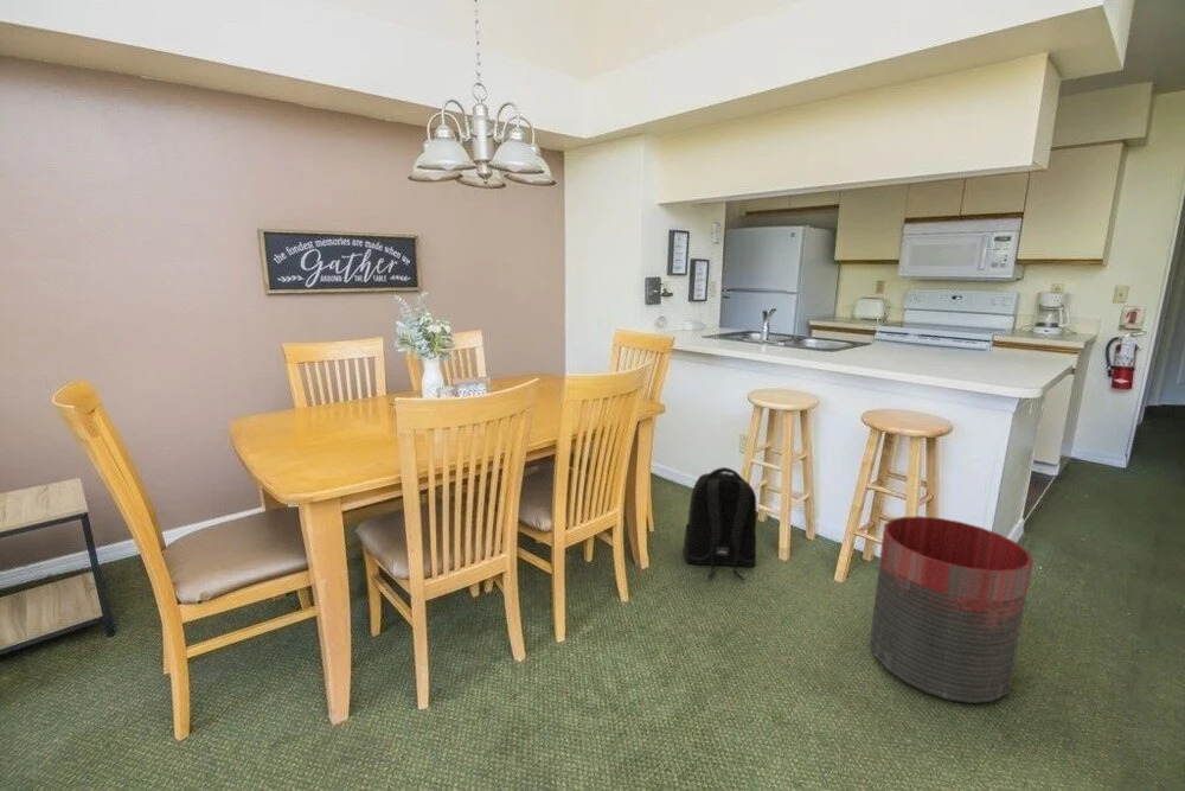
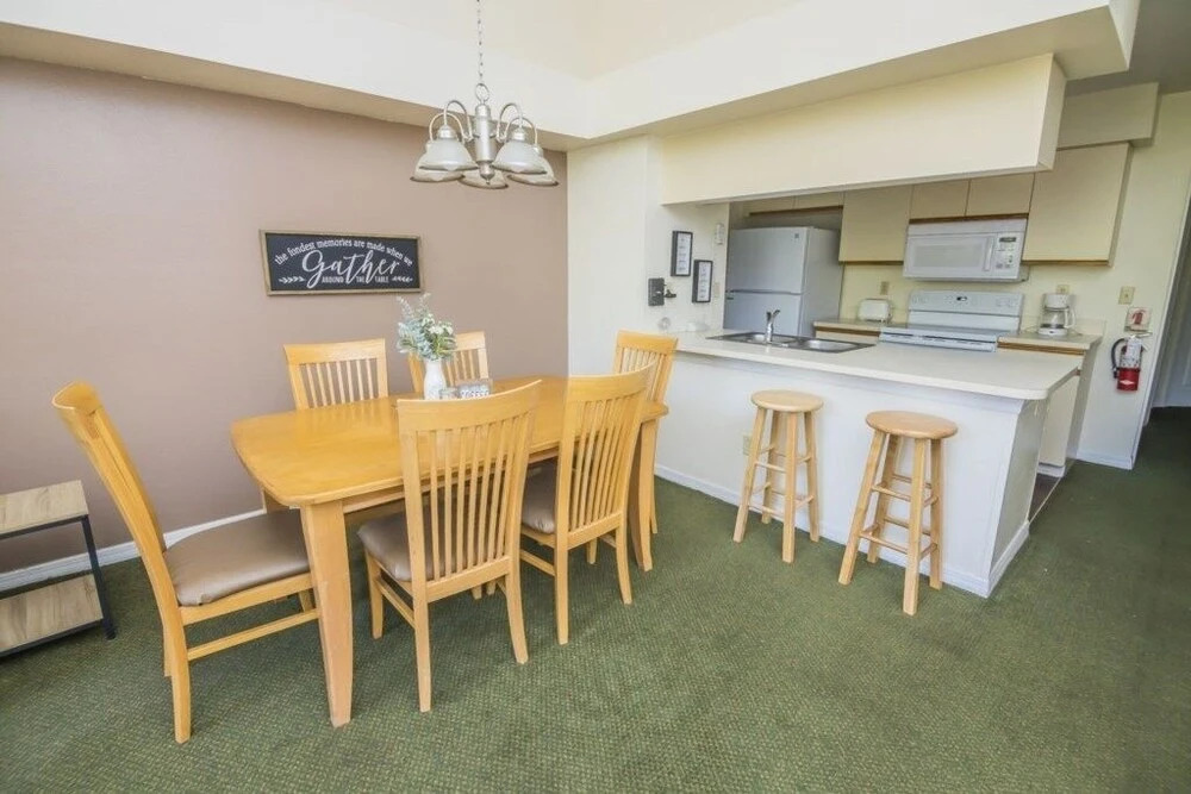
- trash can (944, 602)
- backpack (723, 517)
